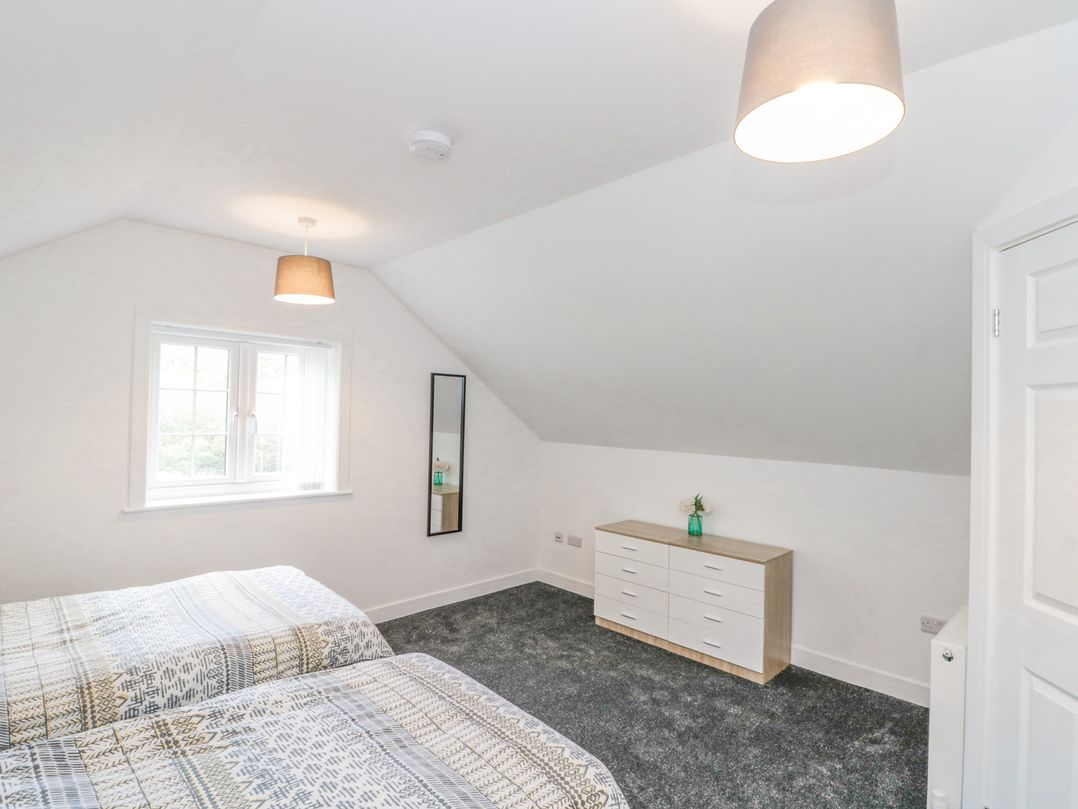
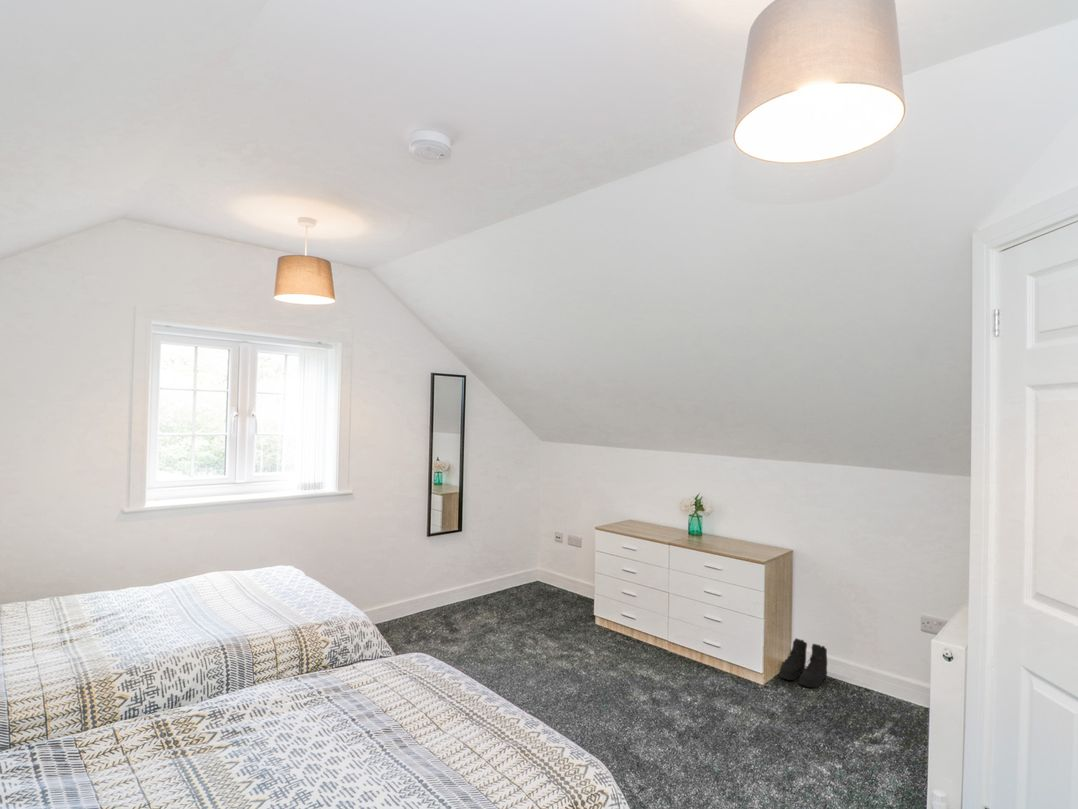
+ boots (803, 660)
